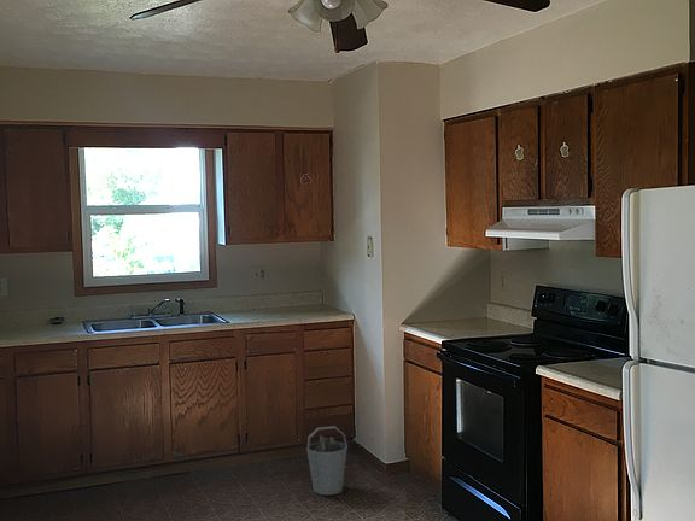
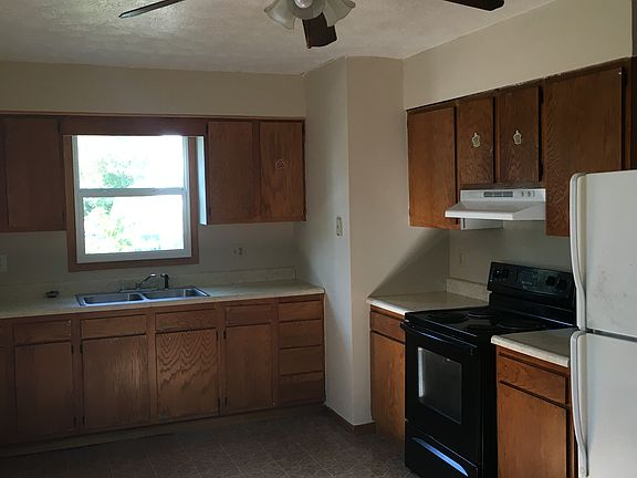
- trash bin (327, 458)
